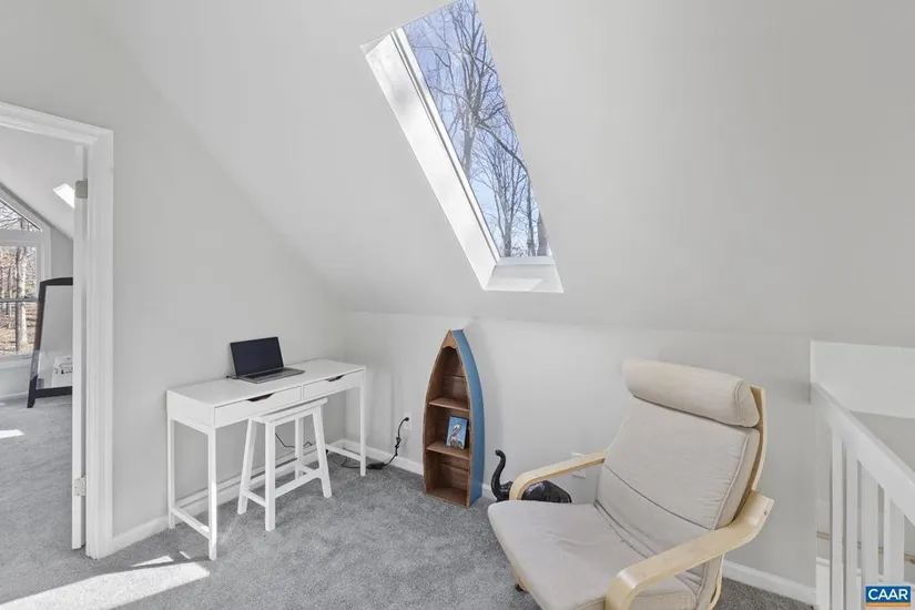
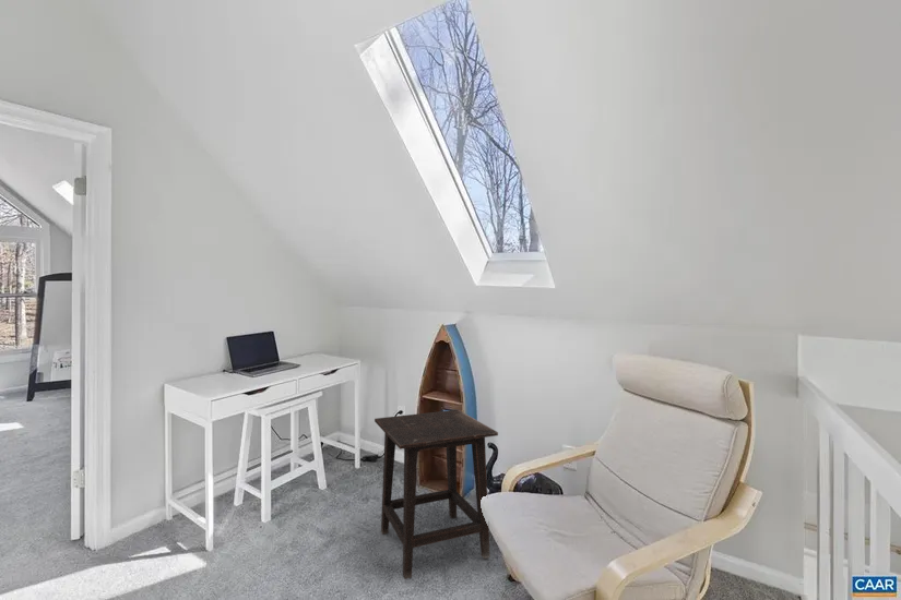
+ side table (432, 492)
